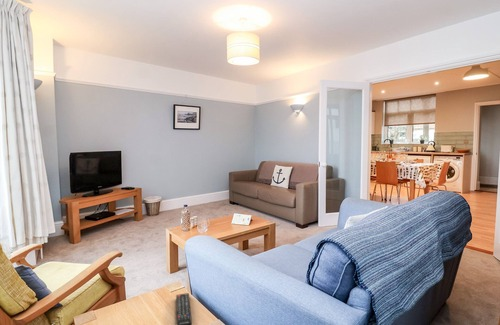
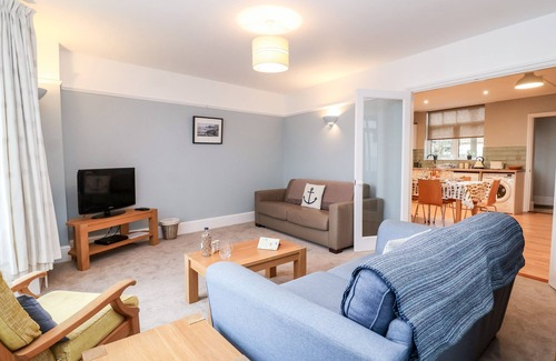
- remote control (183, 309)
